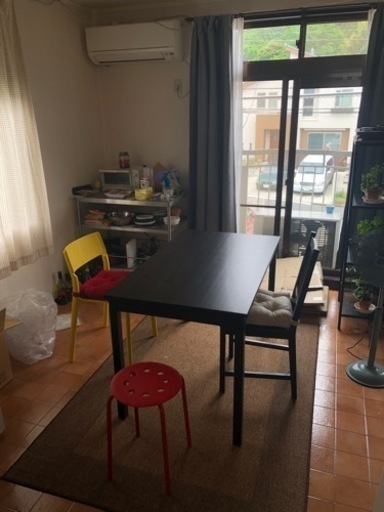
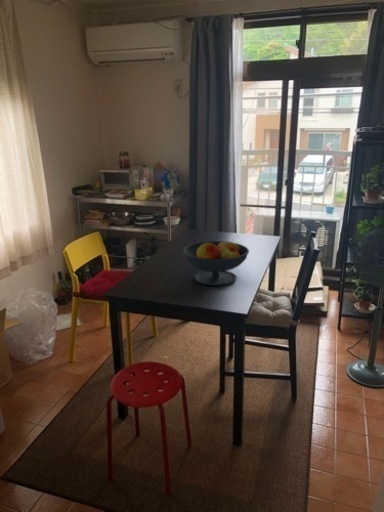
+ fruit bowl (215, 259)
